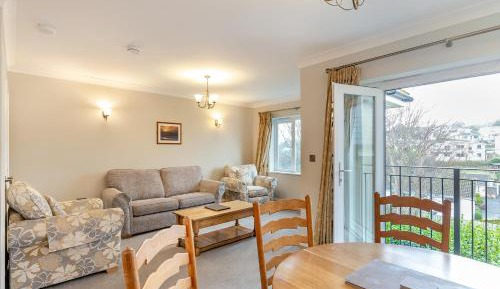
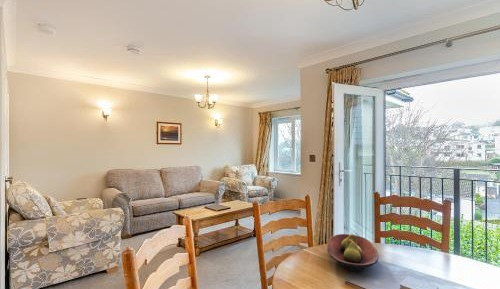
+ fruit bowl (351, 248)
